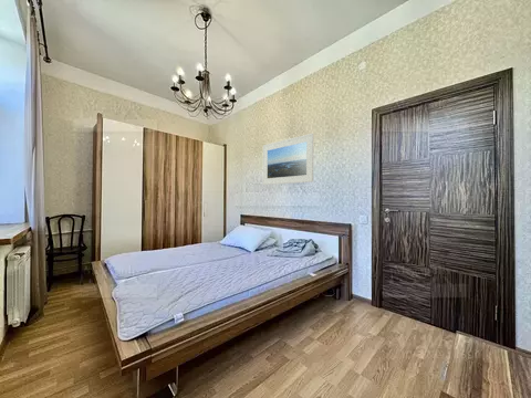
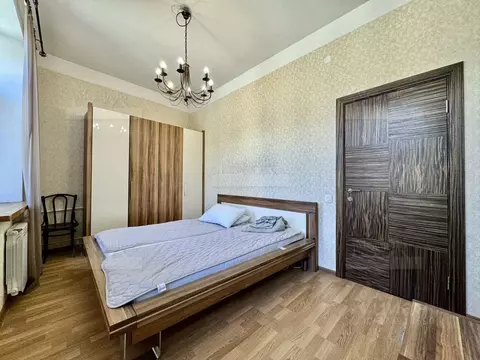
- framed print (285, 161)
